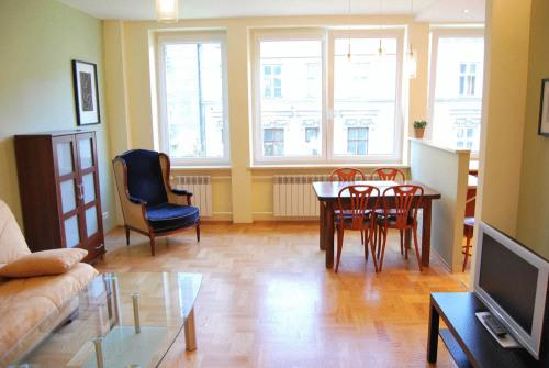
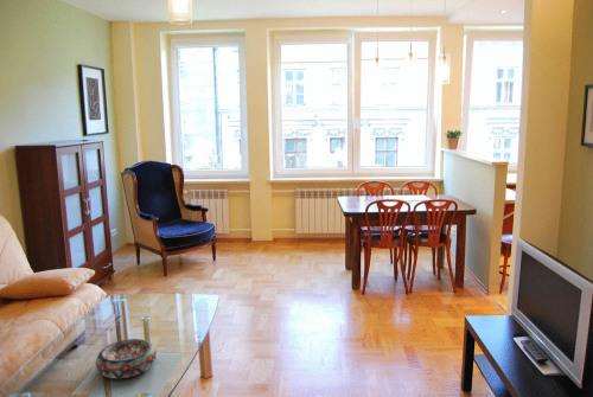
+ decorative bowl (126, 358)
